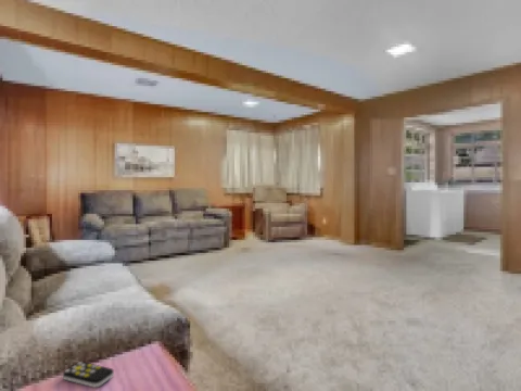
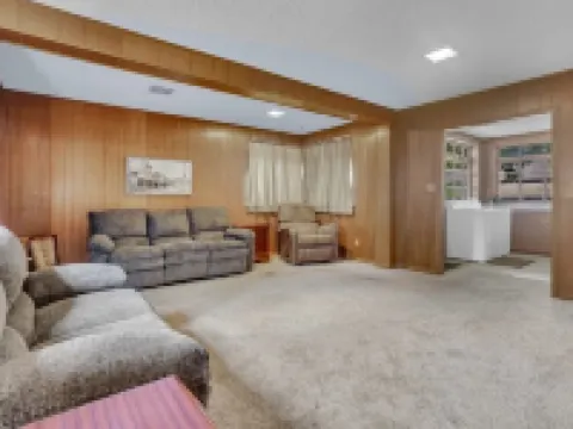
- remote control (88, 374)
